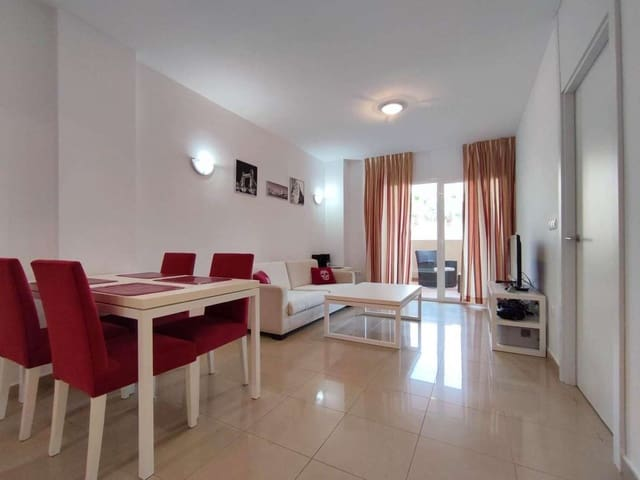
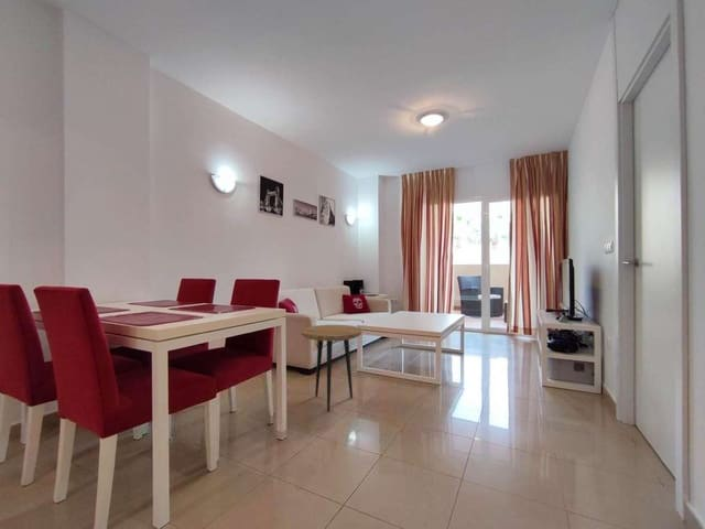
+ side table (330, 365)
